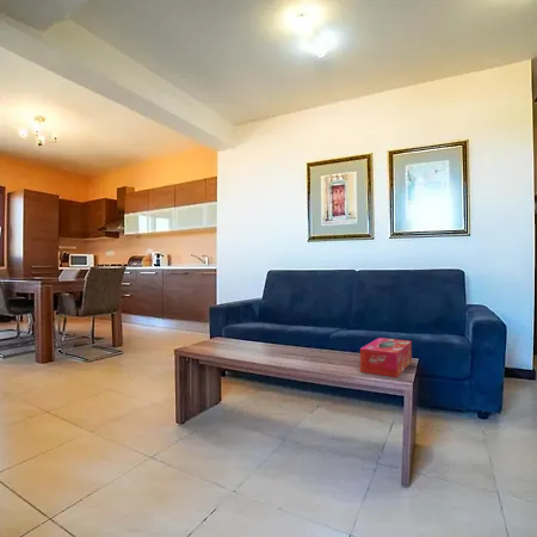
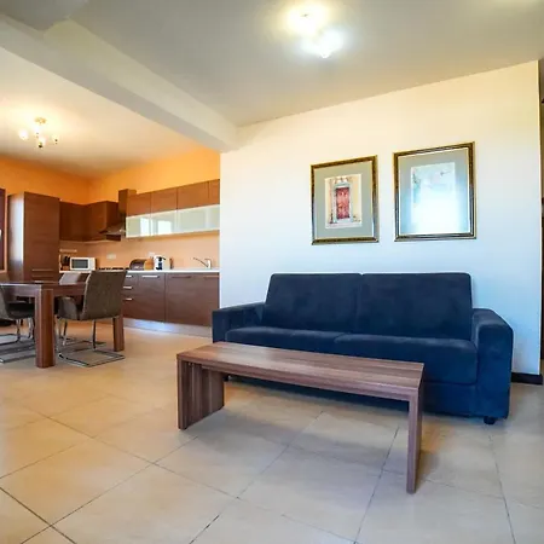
- tissue box (387, 354)
